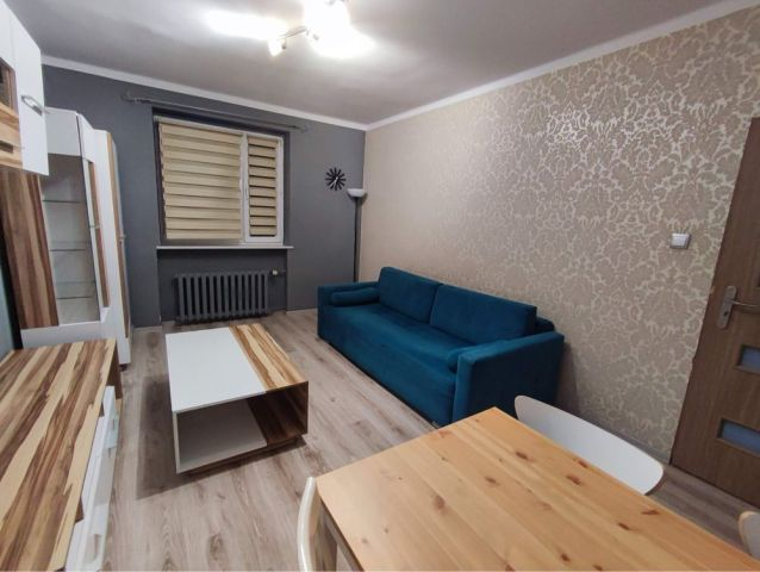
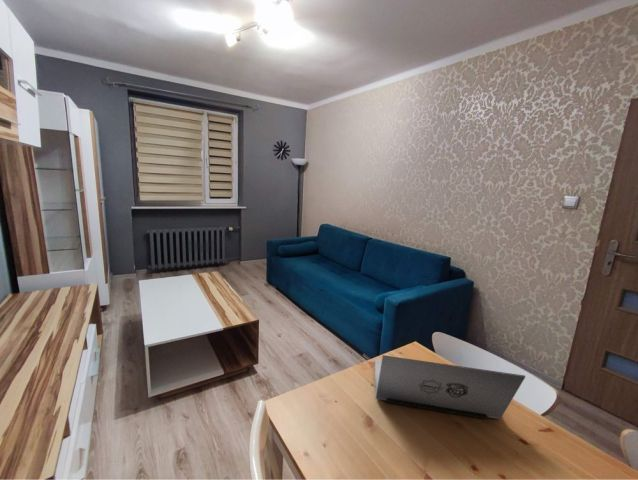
+ laptop (435, 368)
